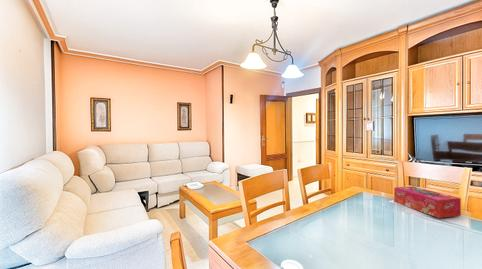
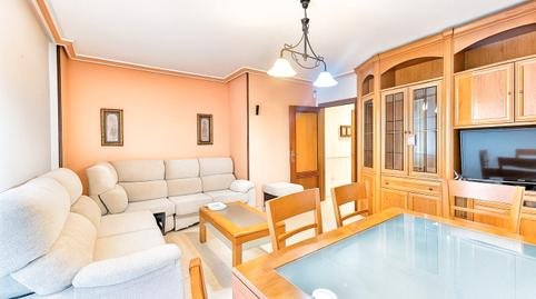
- tissue box (424, 200)
